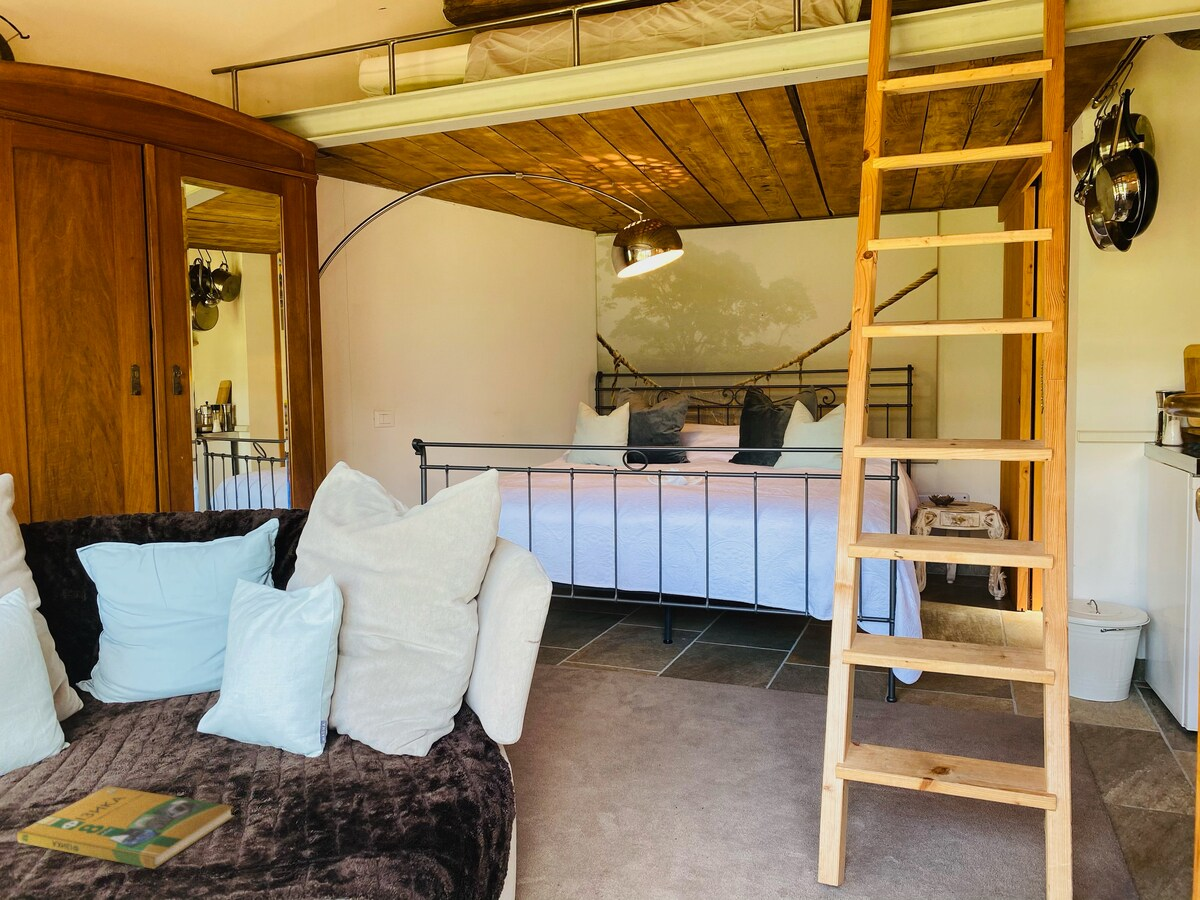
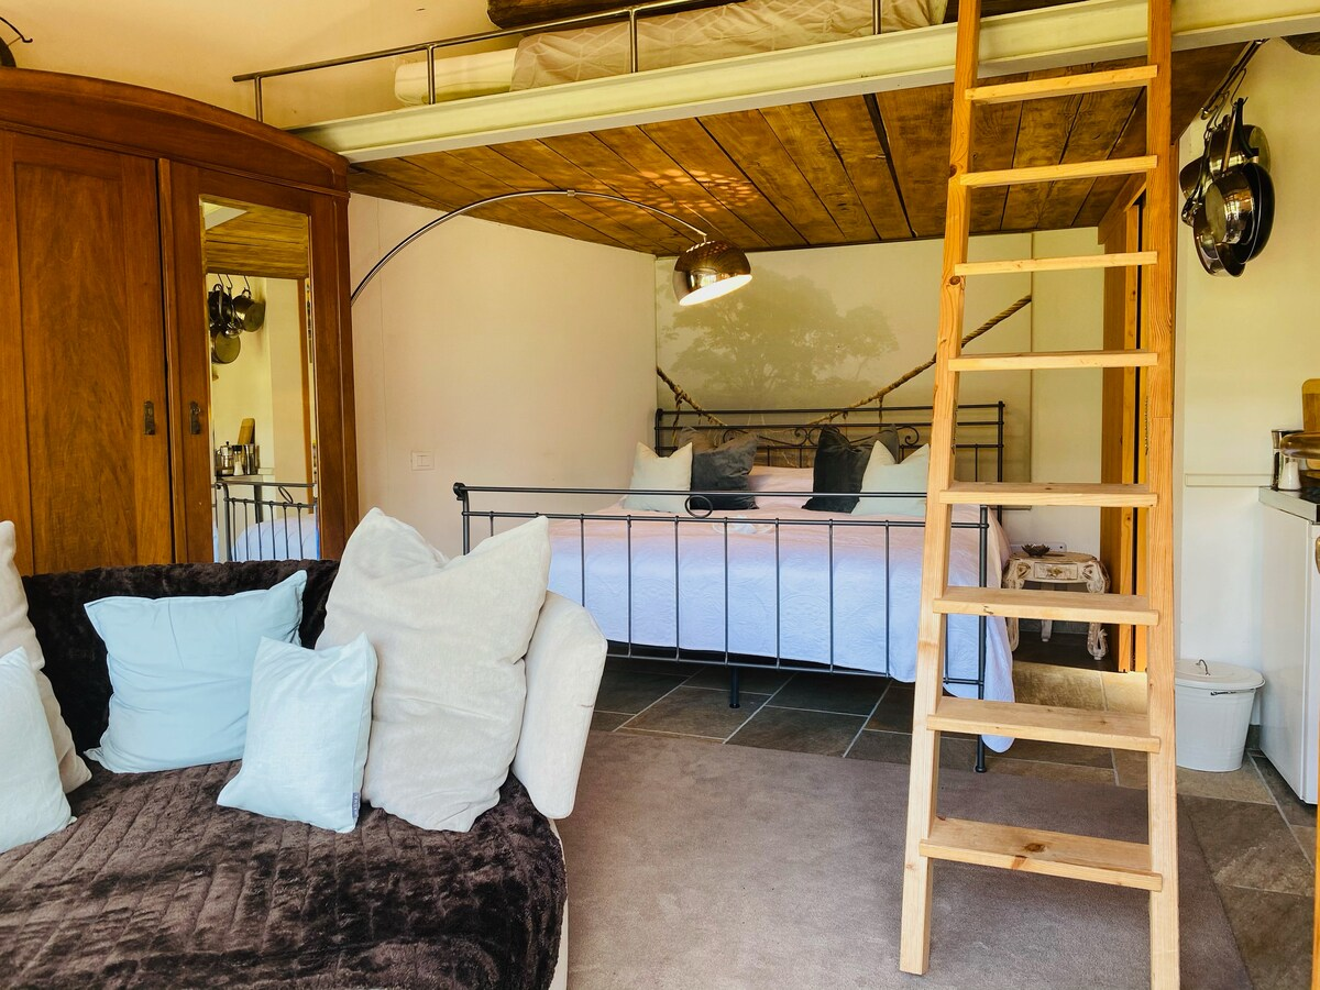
- booklet (128, 824)
